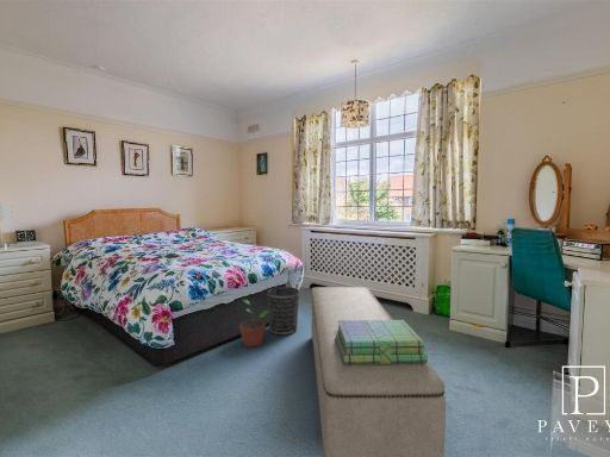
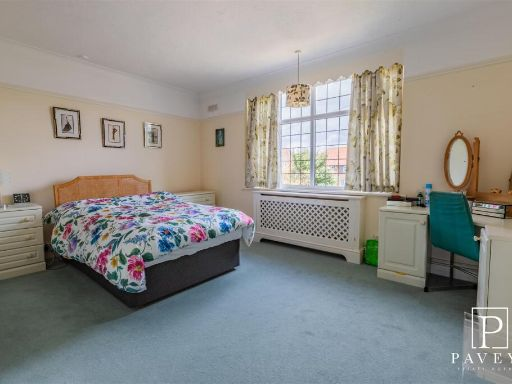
- bench (355, 364)
- stack of books (376, 339)
- wastebasket (282, 309)
- potted plant (253, 321)
